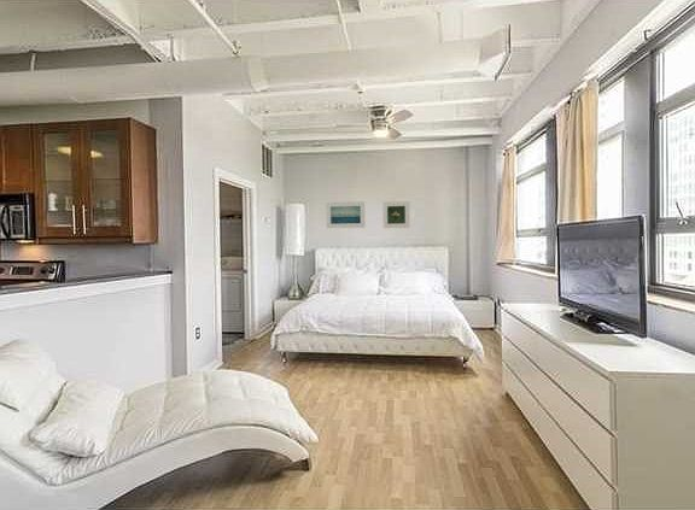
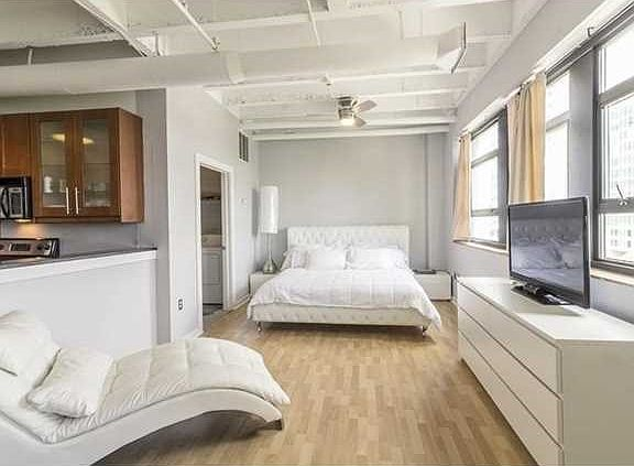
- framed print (396, 215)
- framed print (345, 215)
